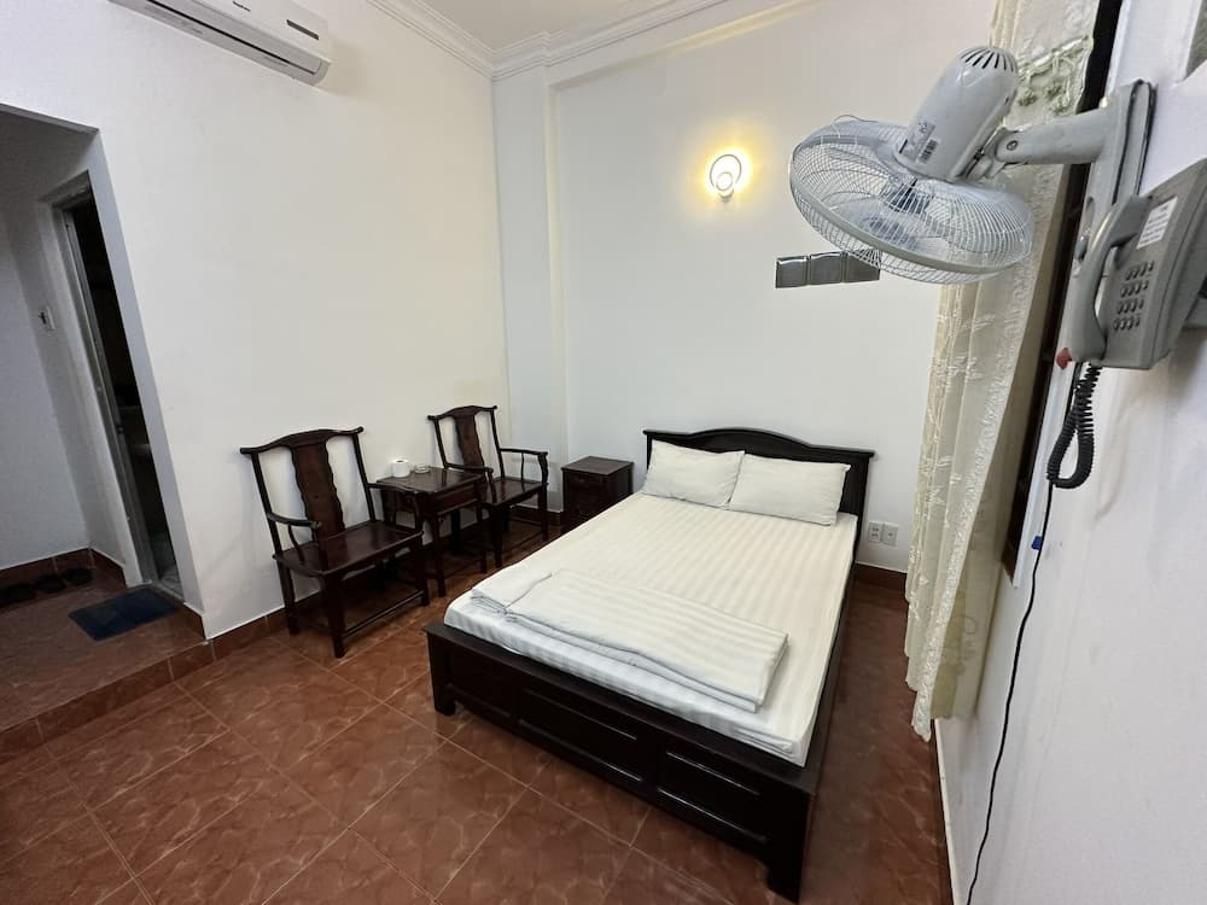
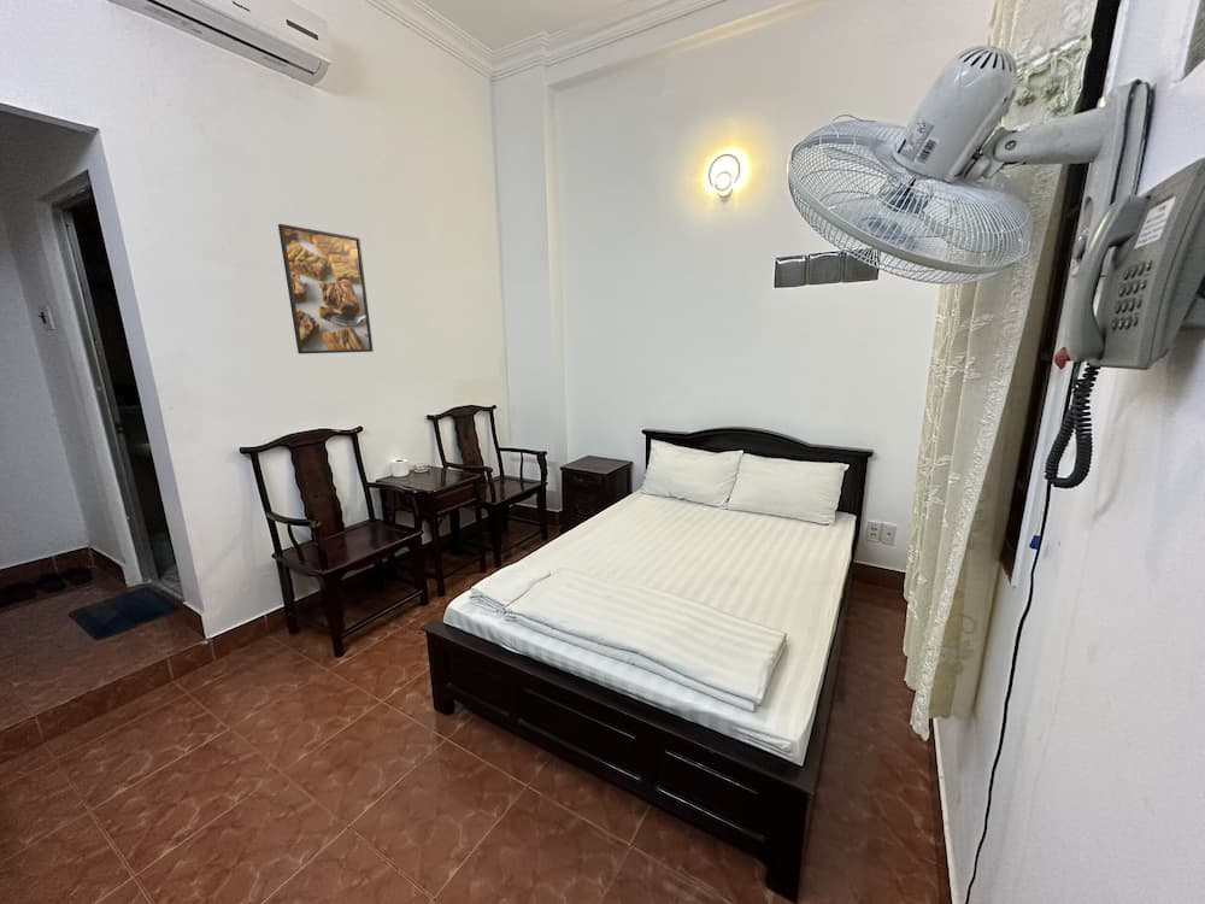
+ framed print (329, 293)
